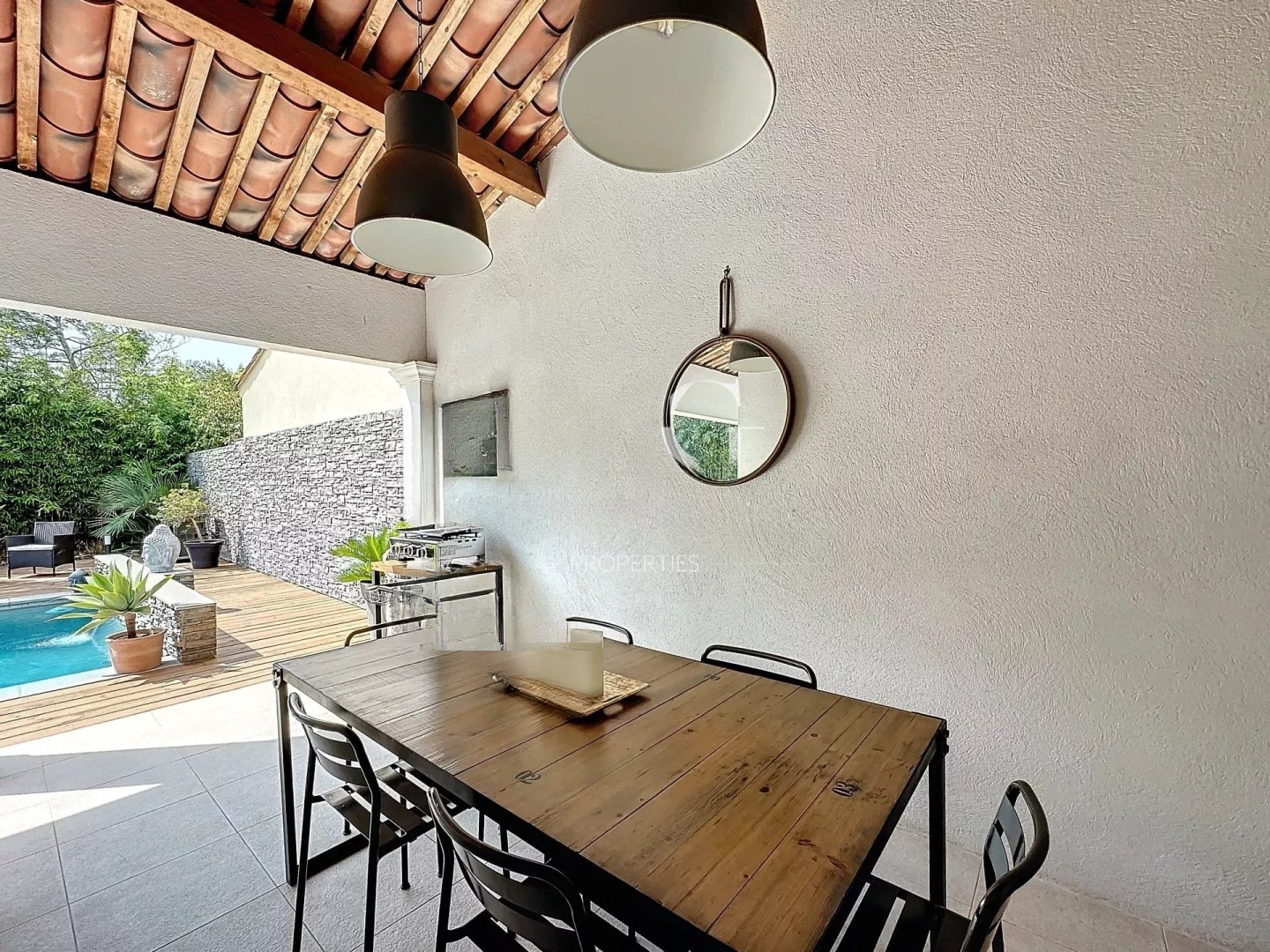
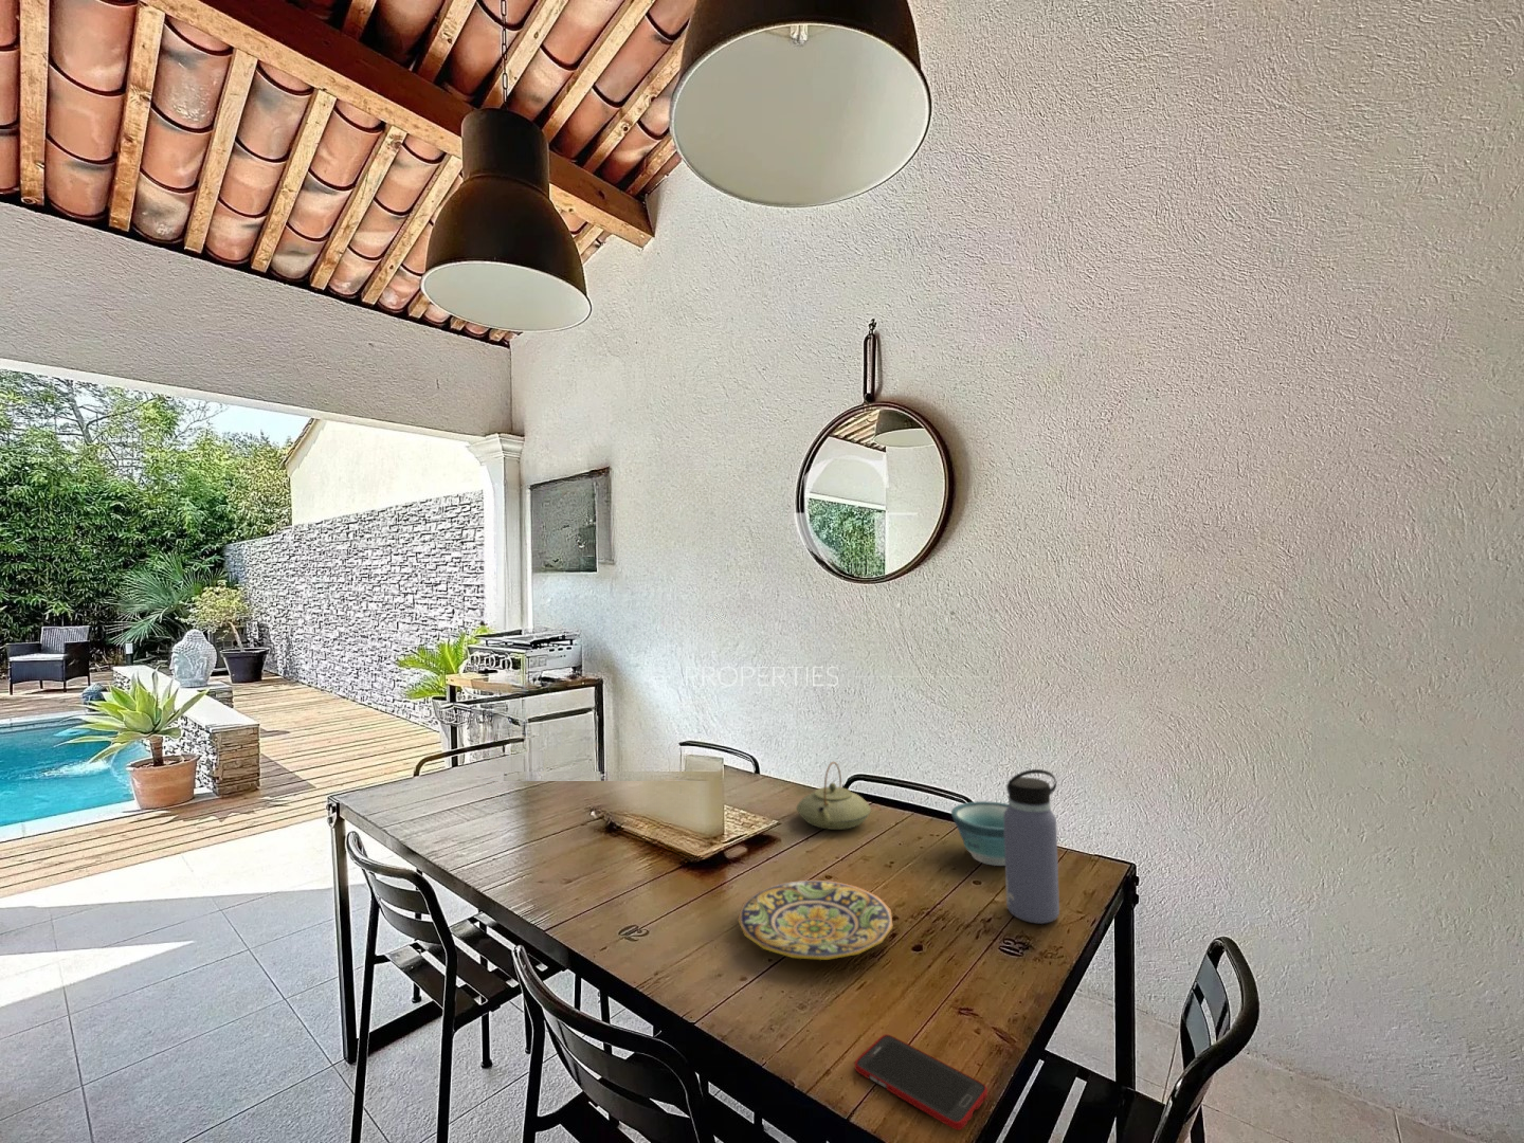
+ cell phone (919, 1078)
+ teapot (830, 792)
+ bowl (992, 834)
+ plate (815, 922)
+ water bottle (1031, 838)
